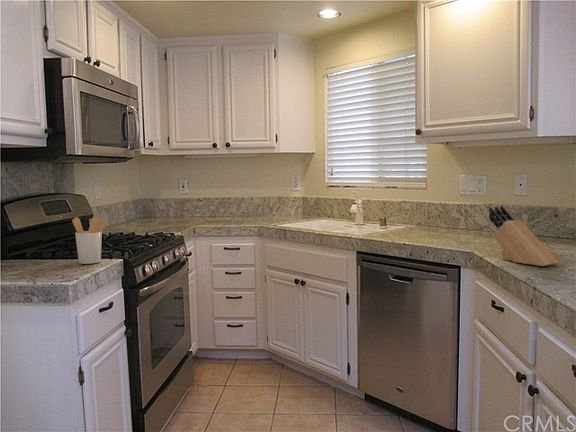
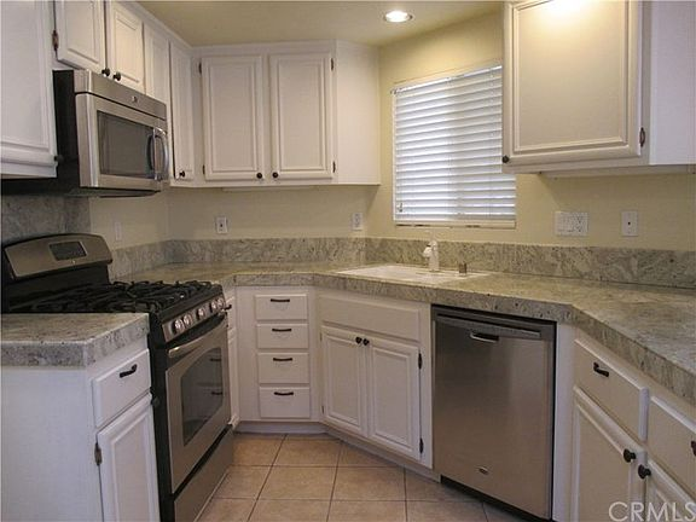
- knife block (519, 234)
- utensil holder (92, 239)
